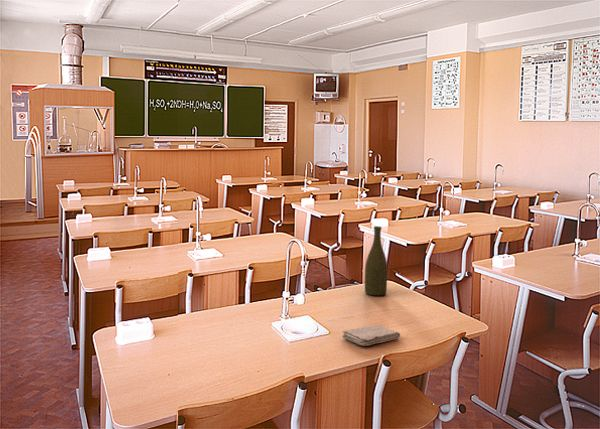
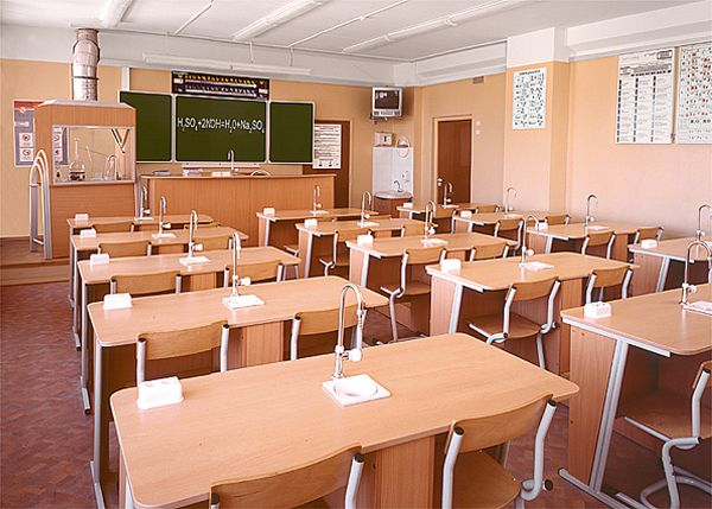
- bottle (376, 260)
- washcloth (370, 334)
